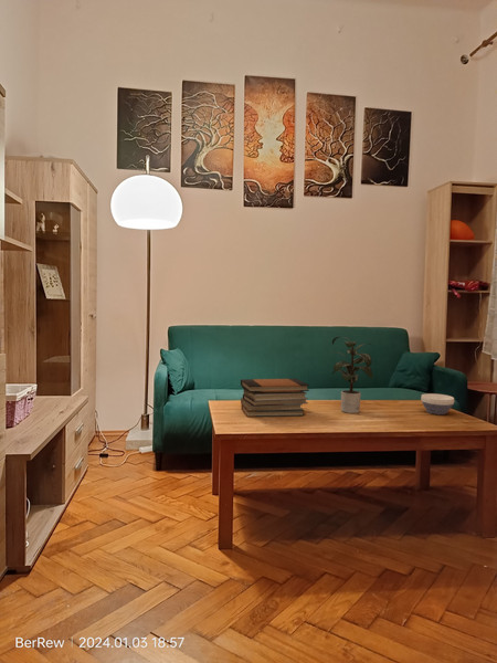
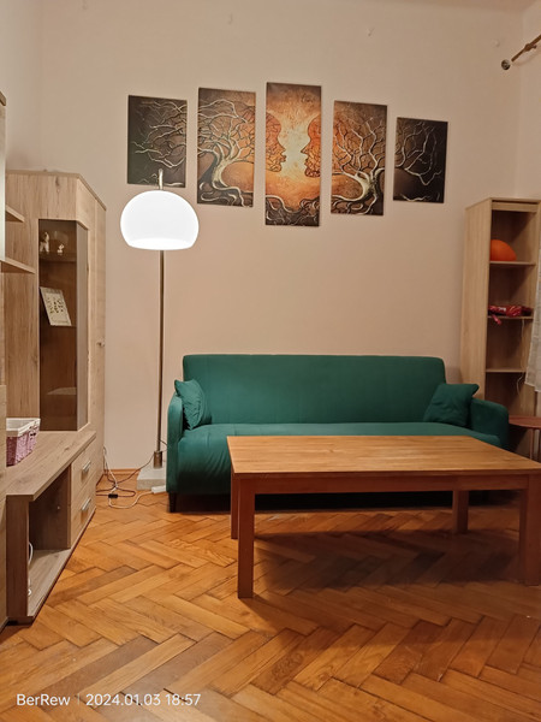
- bowl (436, 404)
- book stack (273, 397)
- potted plant (355, 375)
